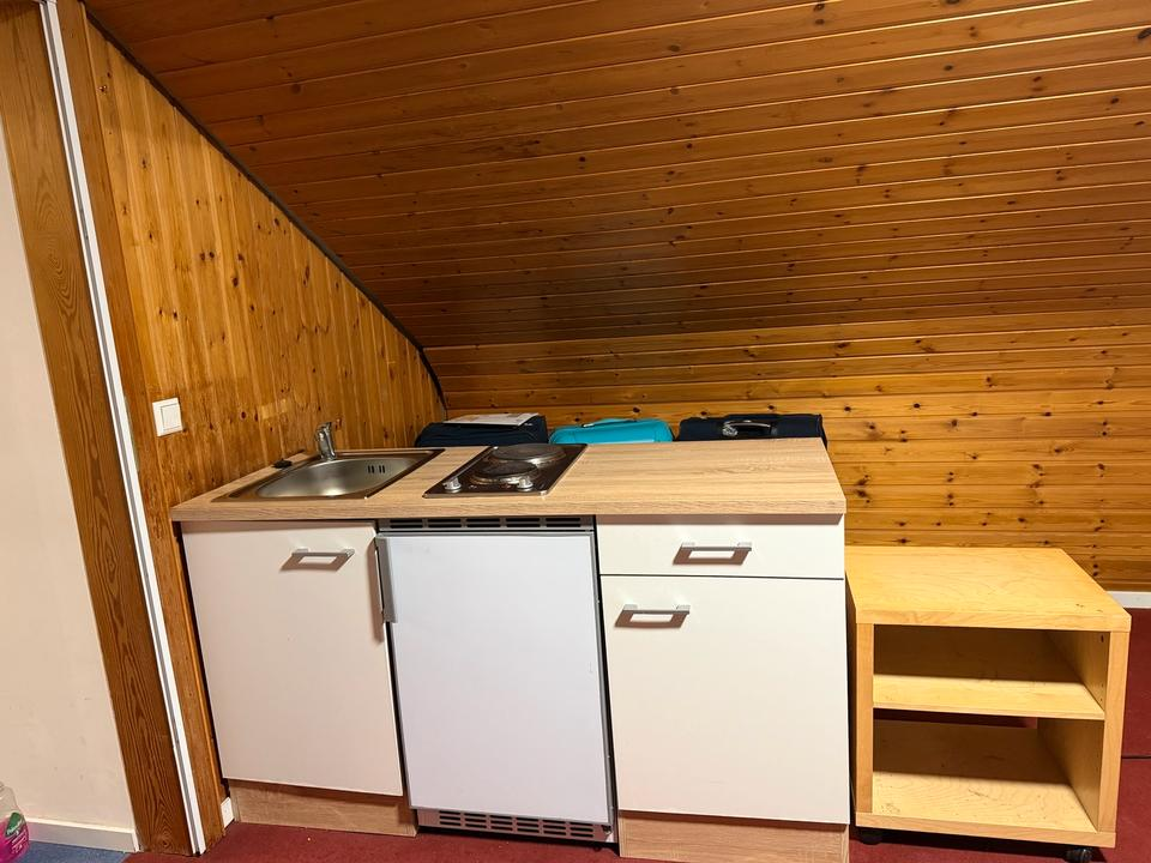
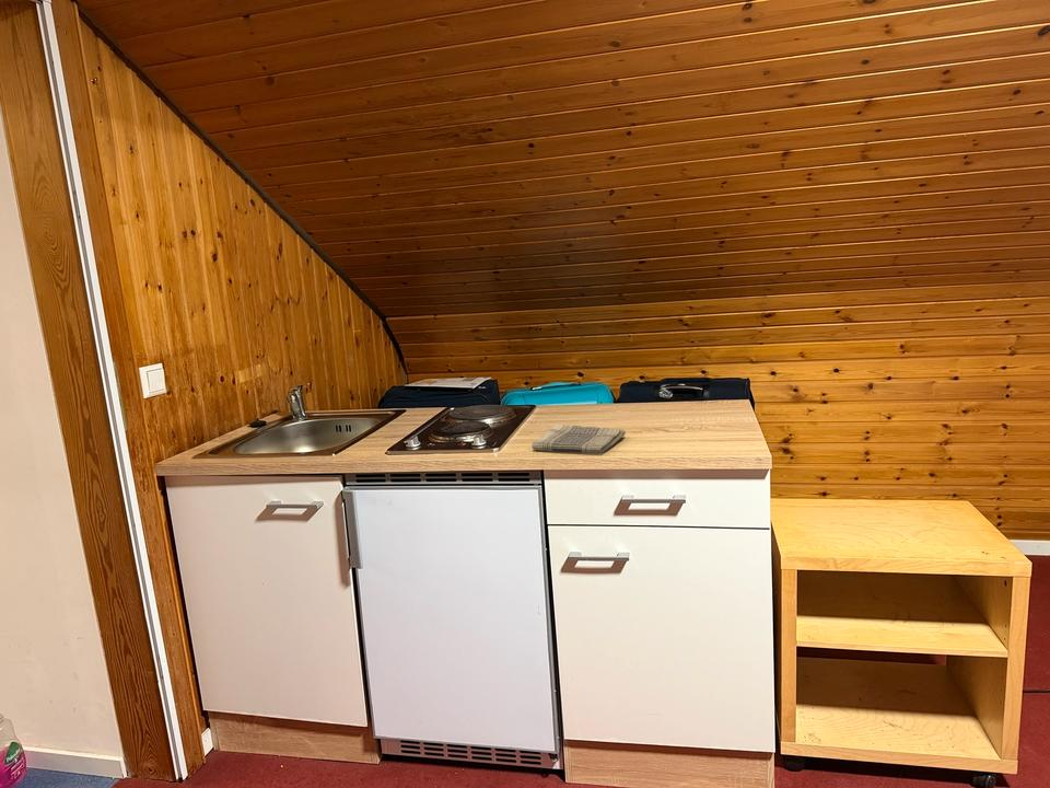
+ dish towel (580, 437)
